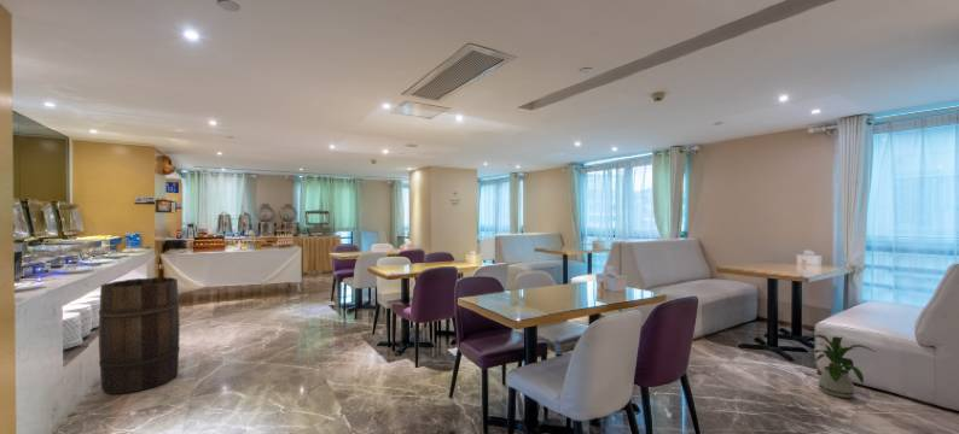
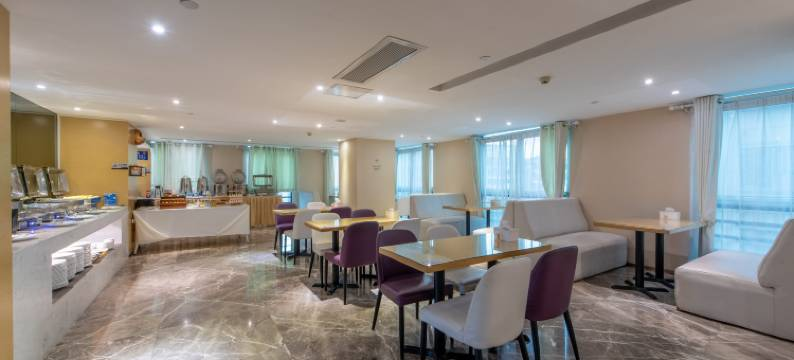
- house plant (839, 360)
- wooden barrel (141, 330)
